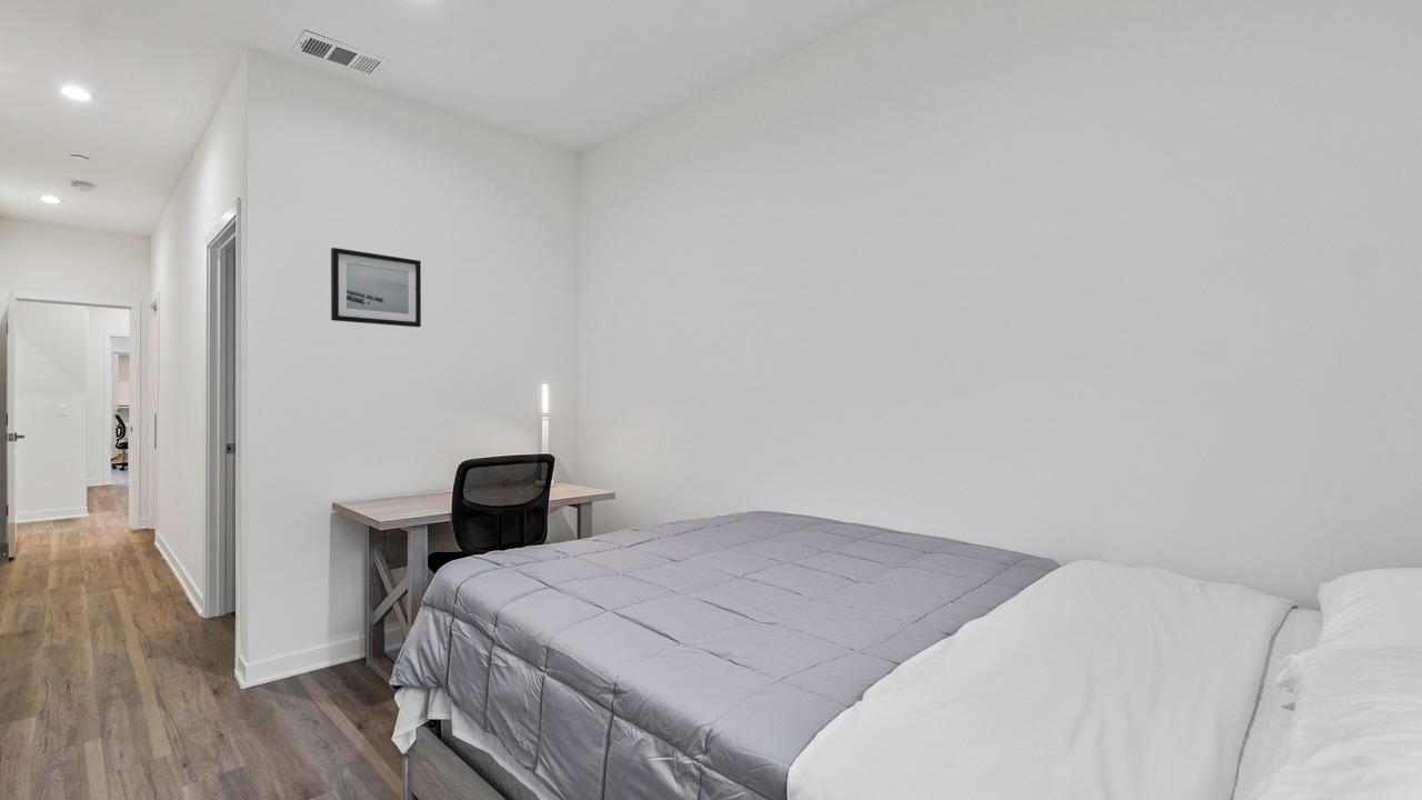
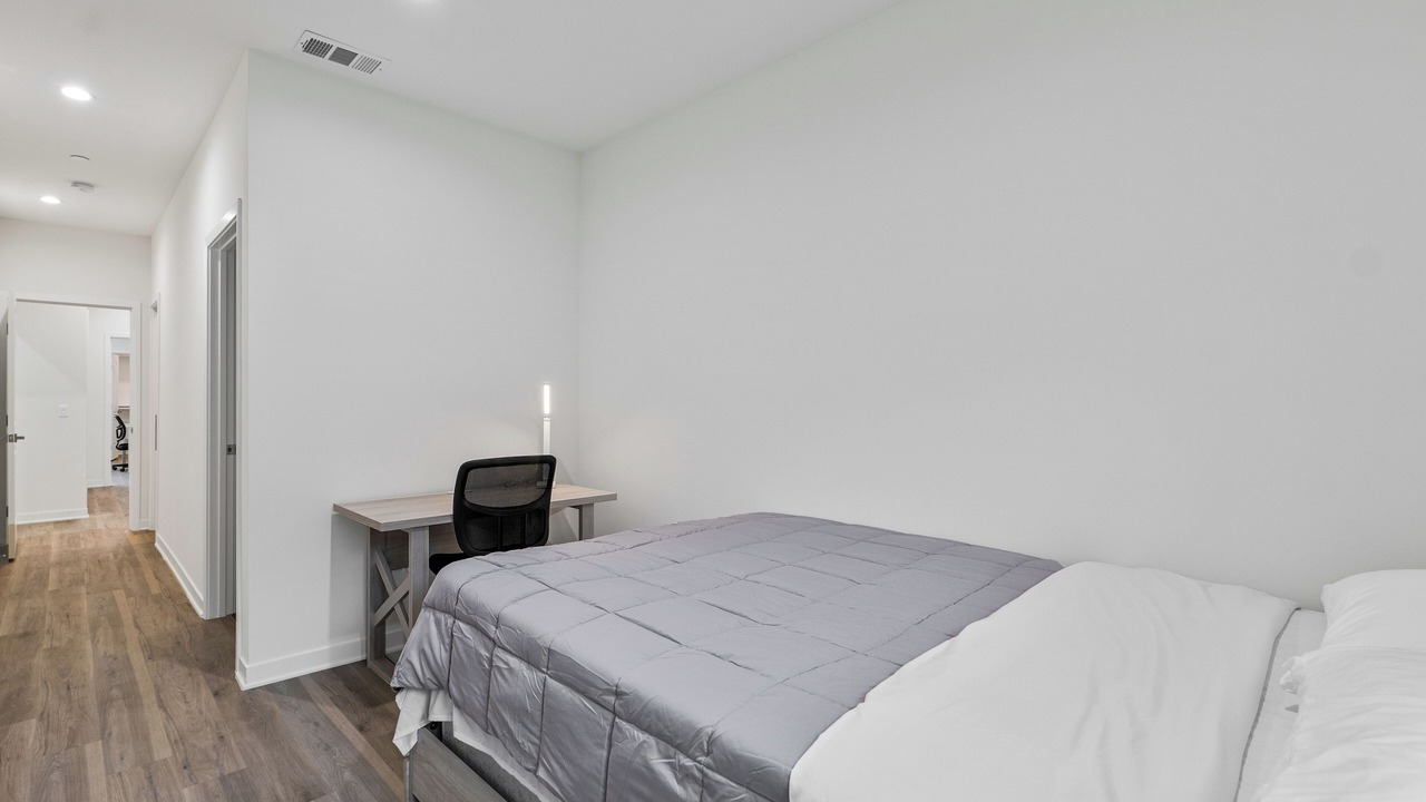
- wall art (378, 289)
